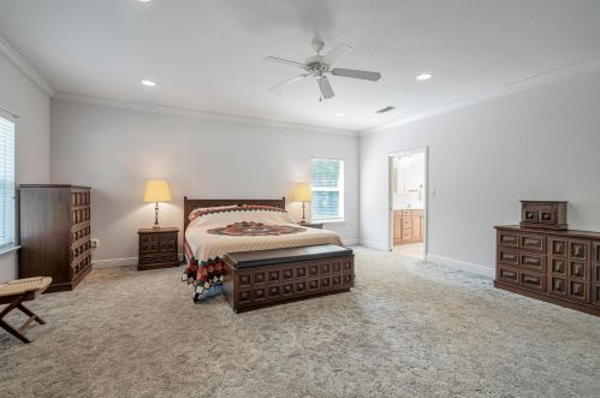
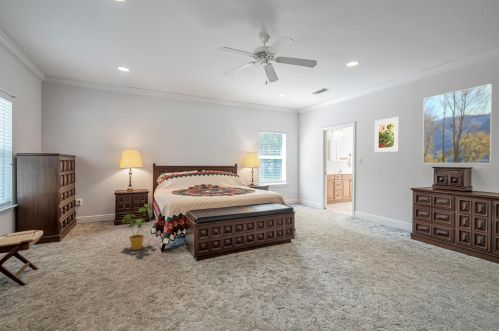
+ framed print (454, 127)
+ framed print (386, 135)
+ house plant (138, 228)
